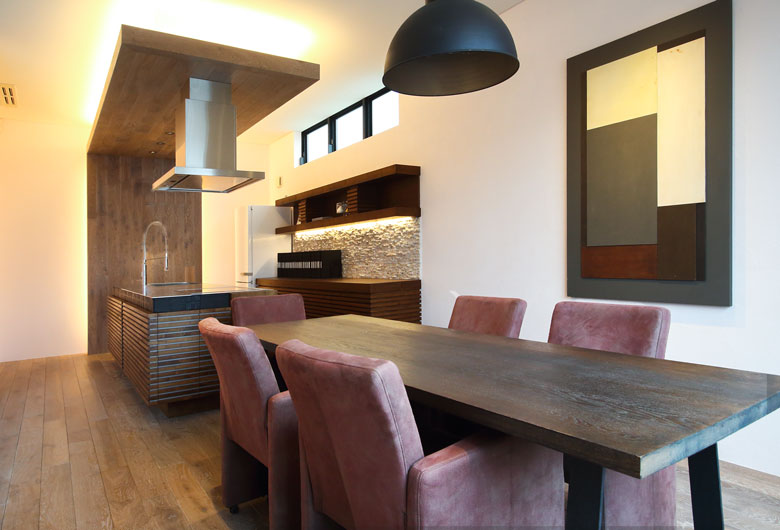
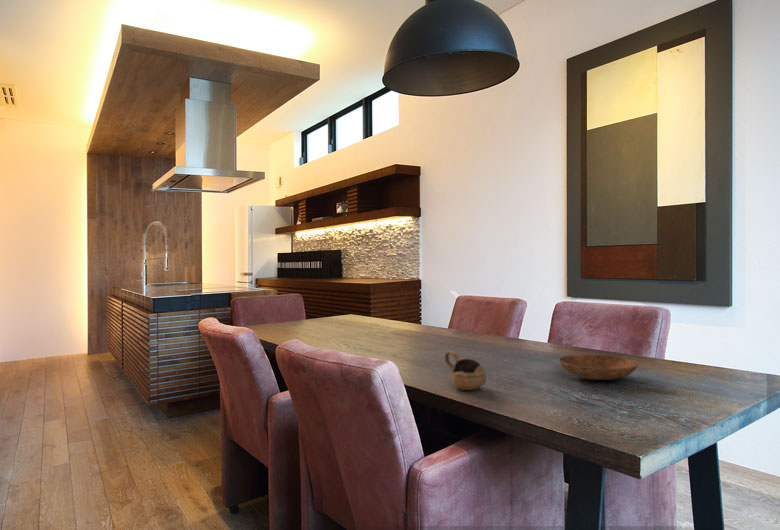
+ bowl (597, 369)
+ cup (466, 370)
